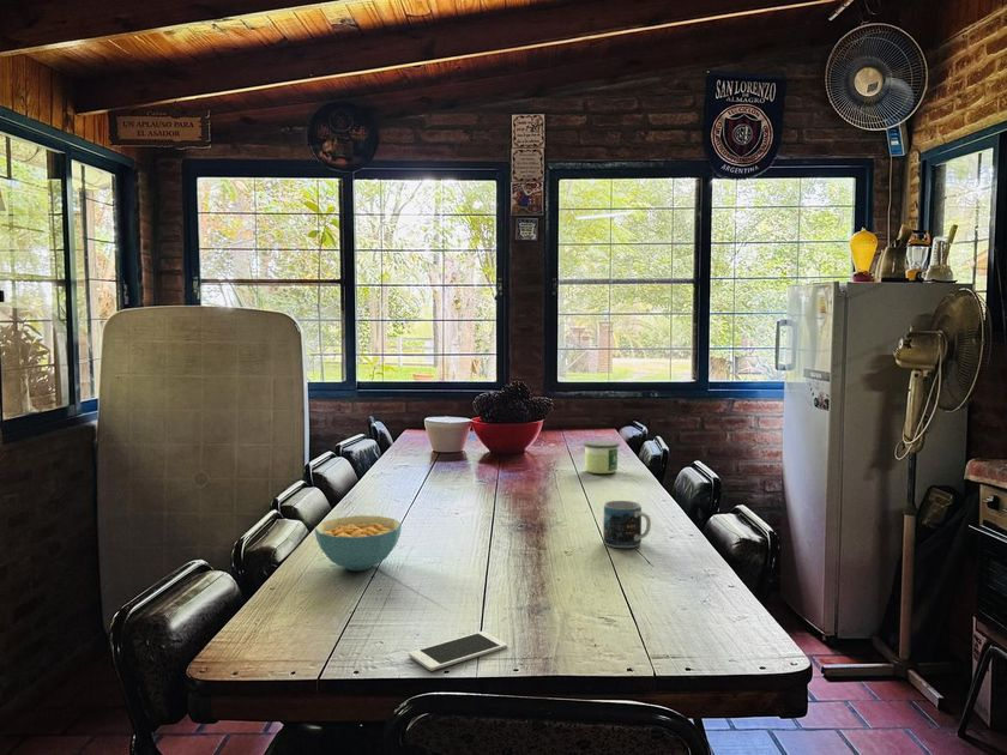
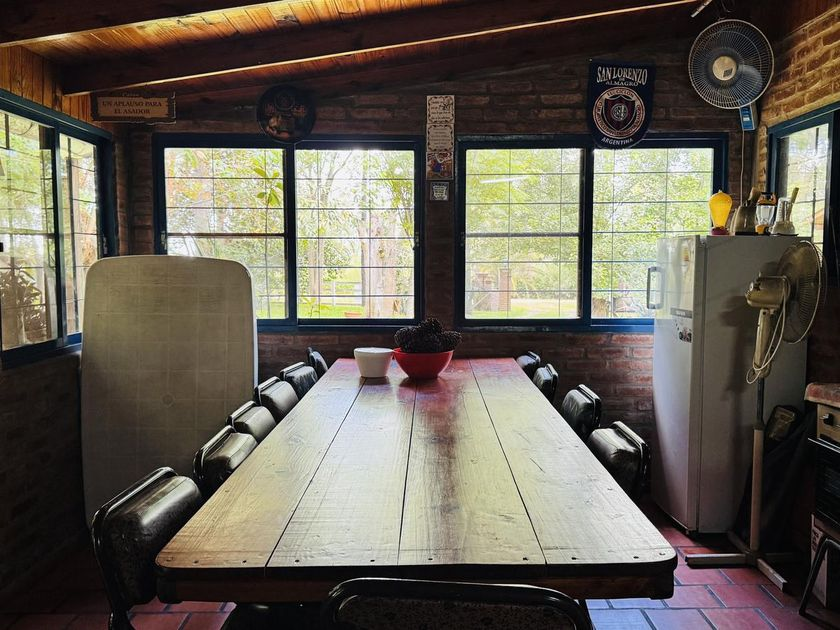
- mug (628, 525)
- cell phone (458, 650)
- cereal bowl (358, 545)
- candle (601, 457)
